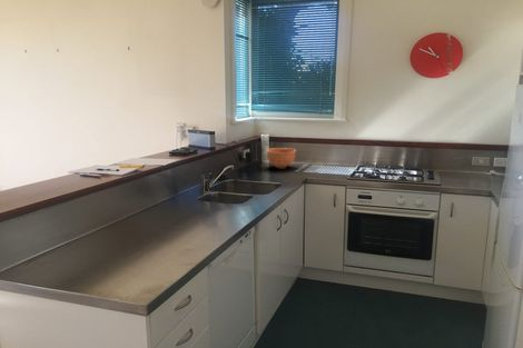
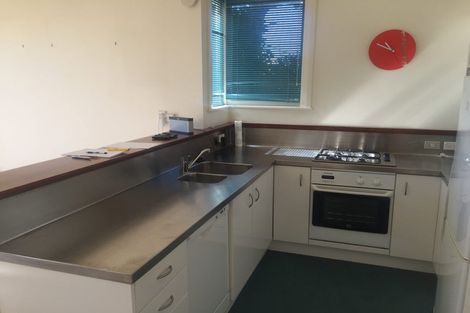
- bowl (280, 158)
